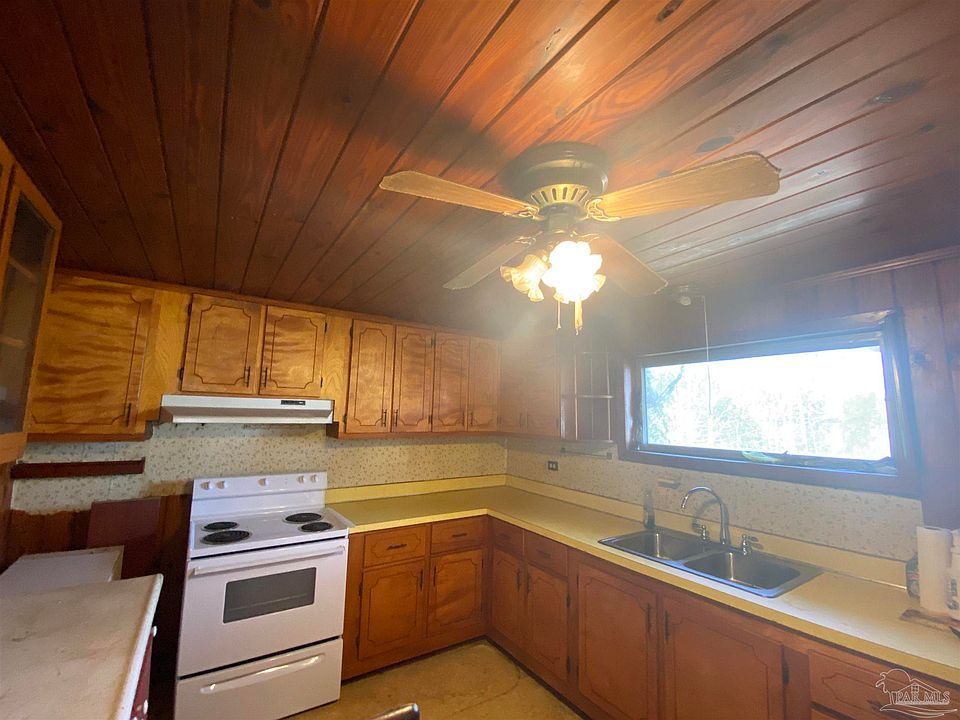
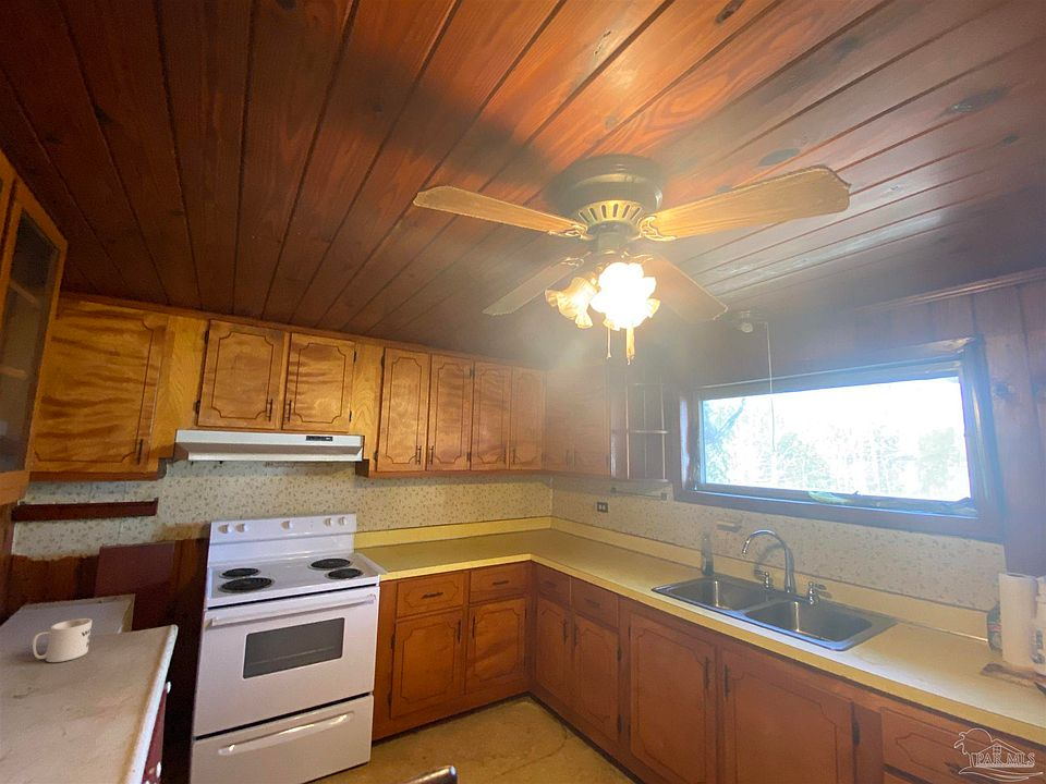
+ mug (61, 640)
